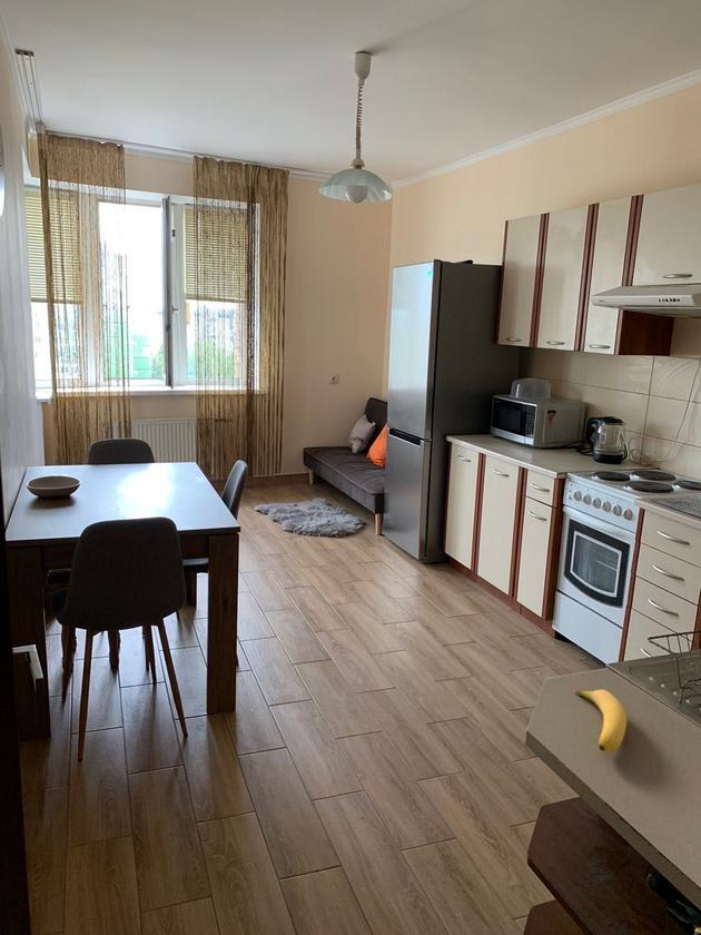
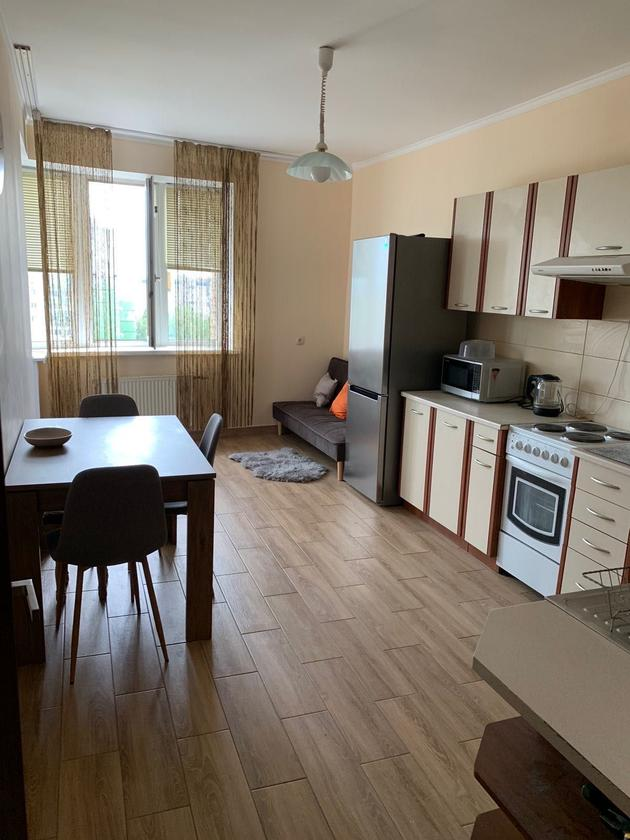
- banana (602, 712)
